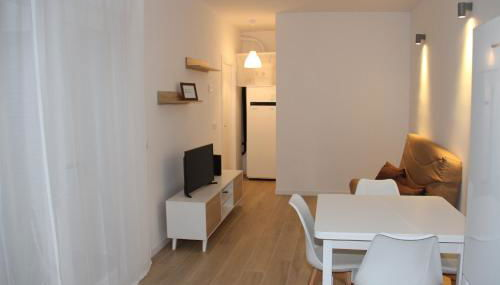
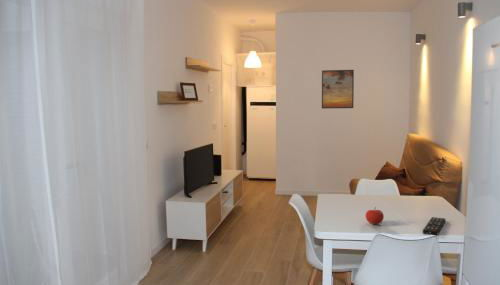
+ remote control (434, 225)
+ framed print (337, 89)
+ fruit (374, 215)
